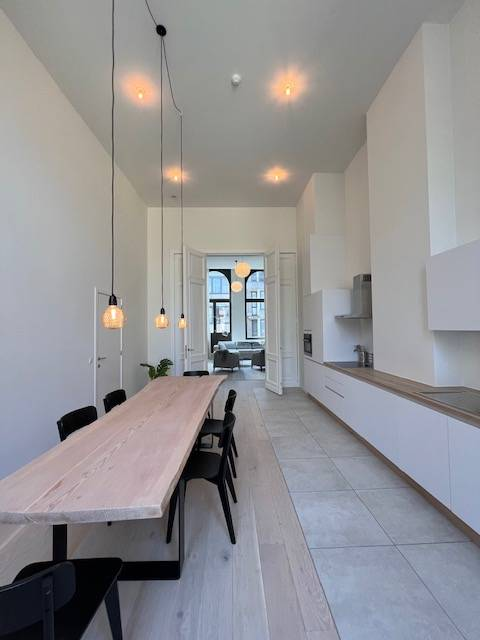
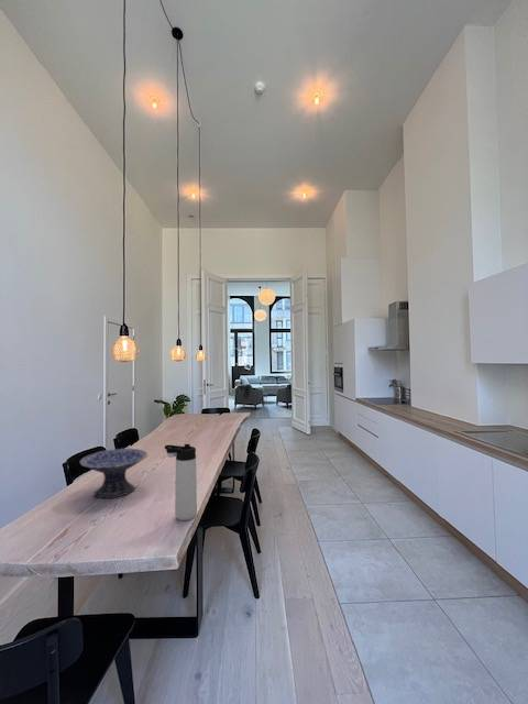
+ thermos bottle (180, 481)
+ decorative bowl (114, 473)
